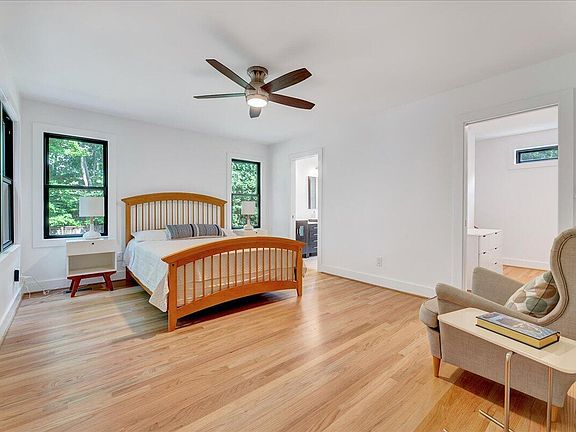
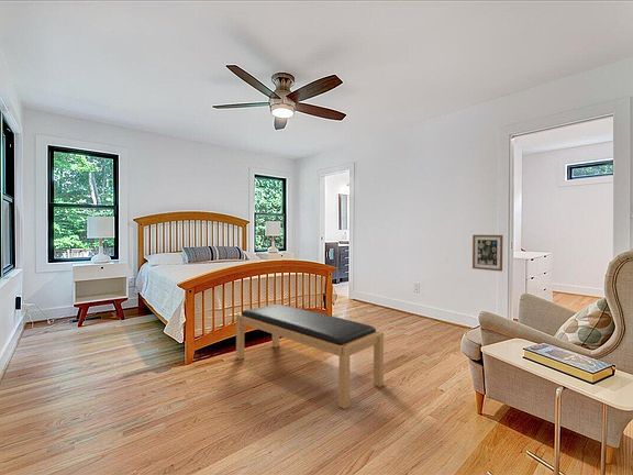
+ wall art (487, 252)
+ bench (302, 343)
